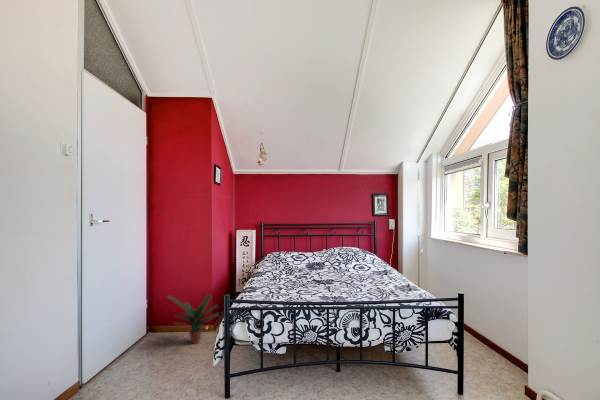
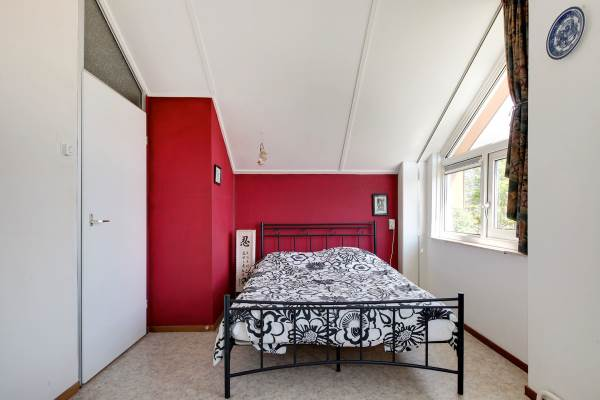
- potted plant (193, 317)
